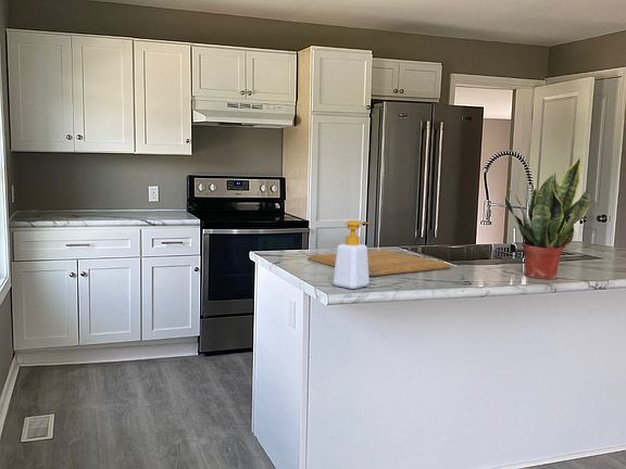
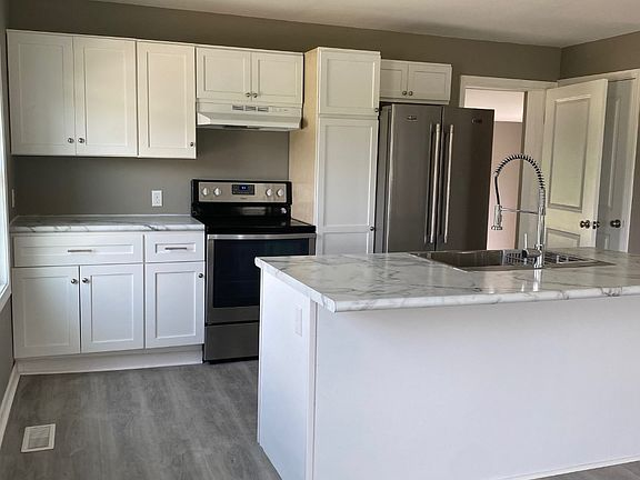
- soap bottle (355, 252)
- chopping board (377, 261)
- potted plant (543, 216)
